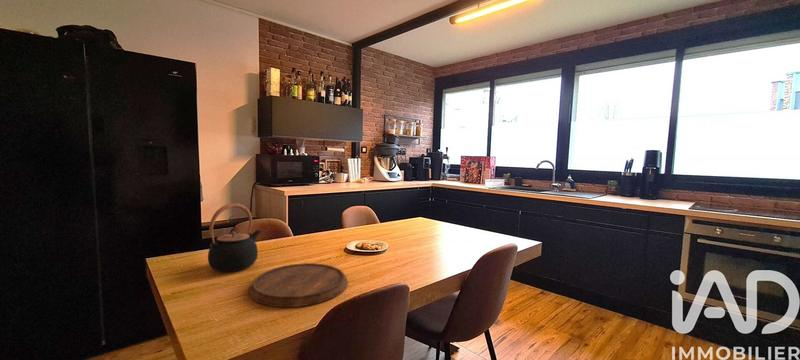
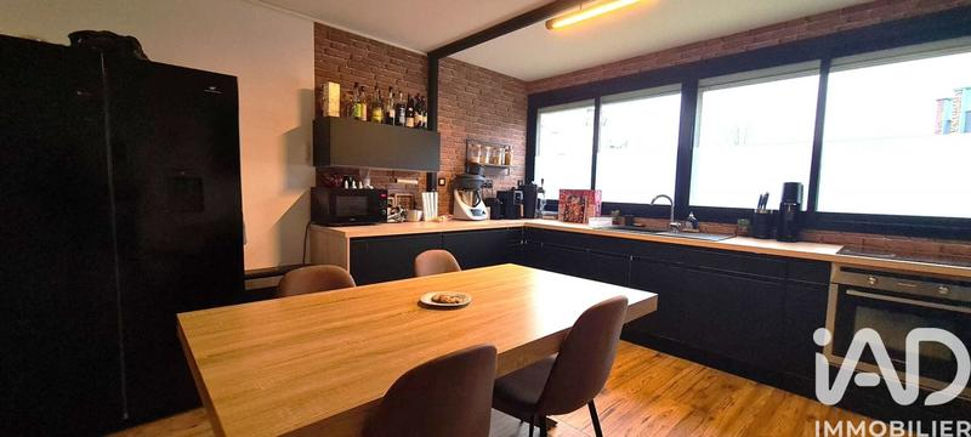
- teapot (237, 234)
- cutting board (300, 281)
